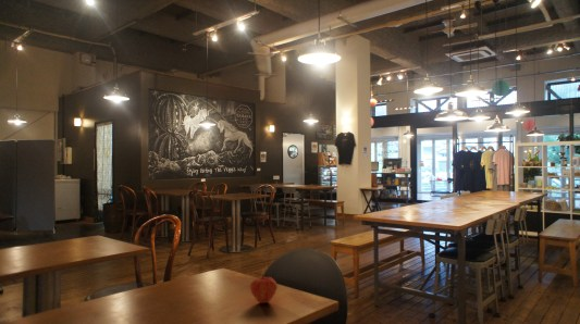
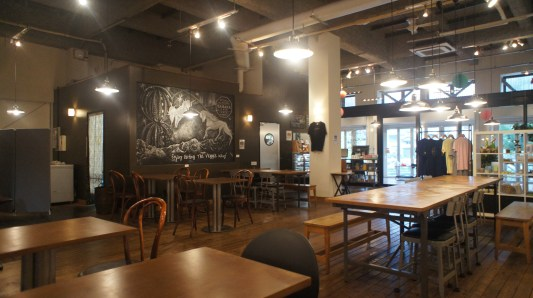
- fruit (263, 288)
